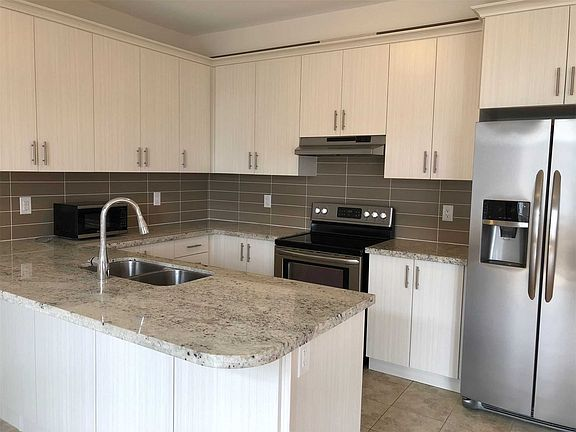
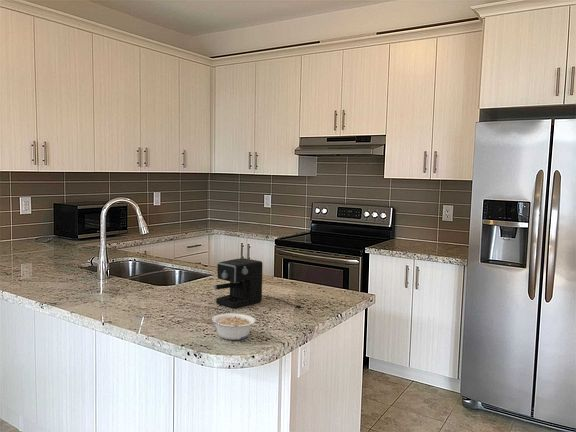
+ coffee maker (256, 285)
+ legume (234, 326)
